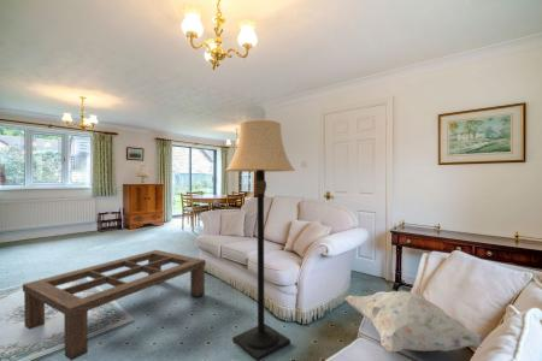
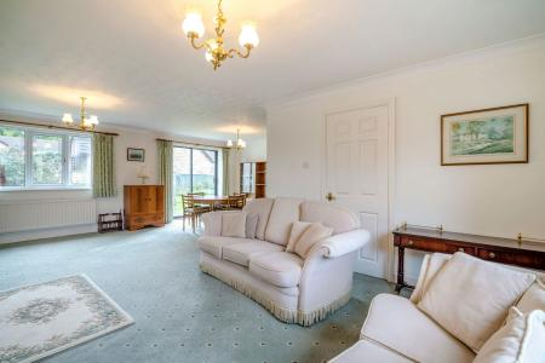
- decorative pillow (407, 318)
- coffee table (125, 289)
- lamp (260, 232)
